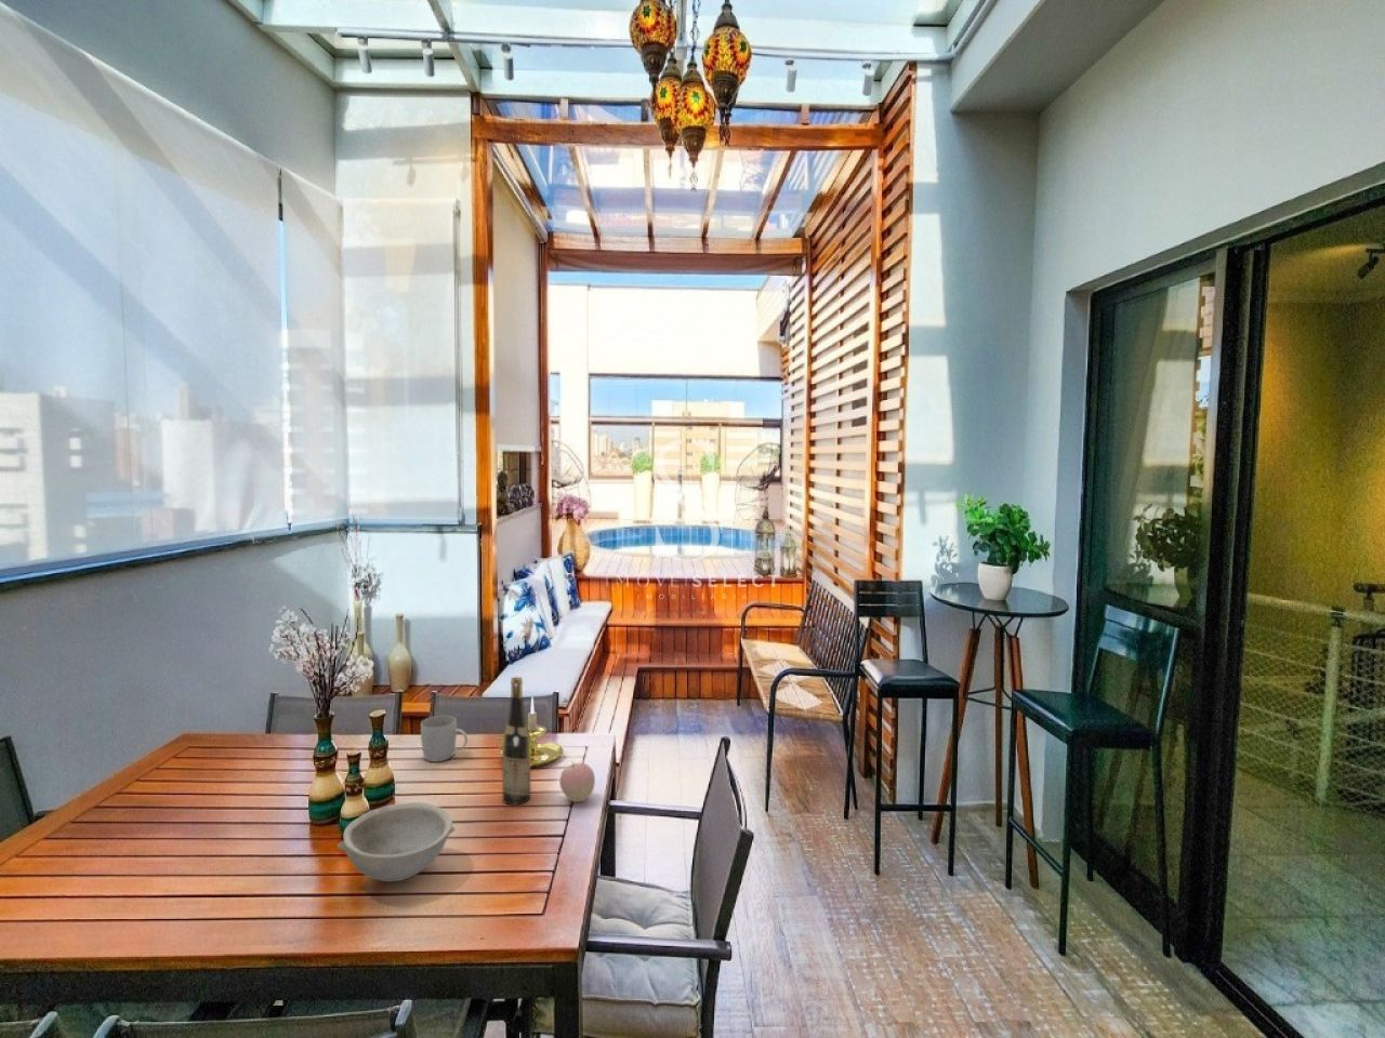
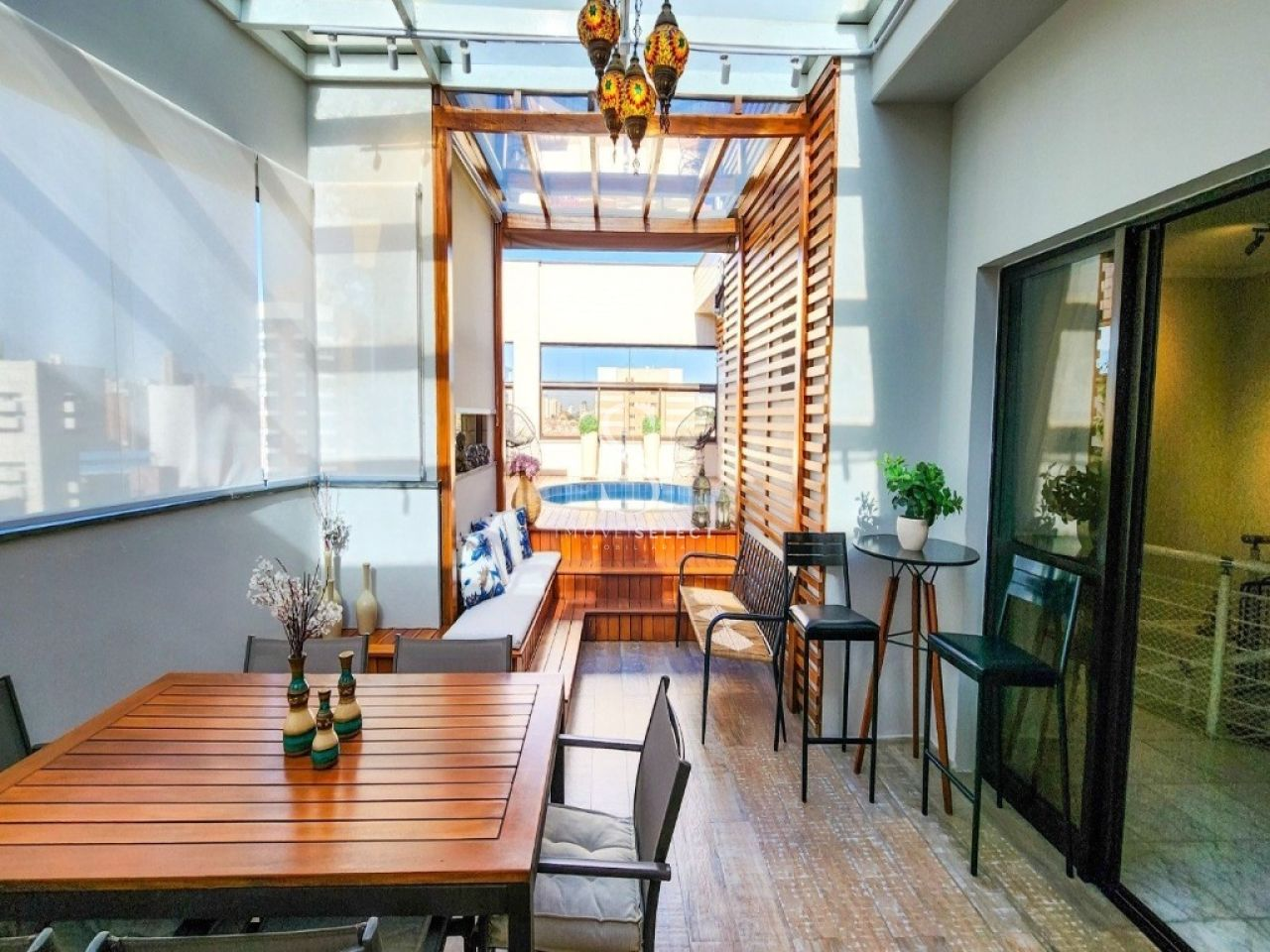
- candle holder (528, 726)
- bowl (398, 848)
- apple (577, 780)
- wine bottle (516, 737)
- mug (445, 738)
